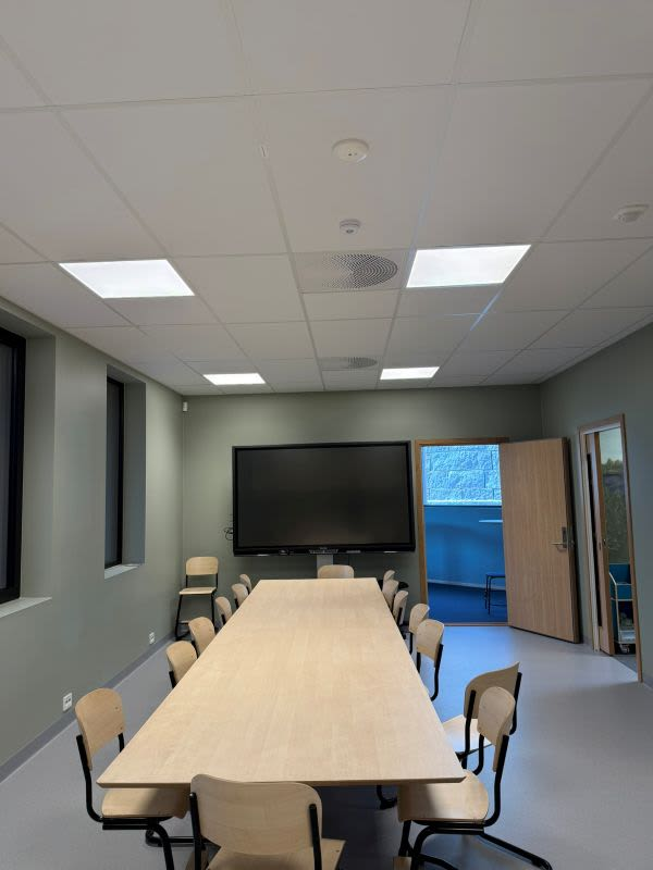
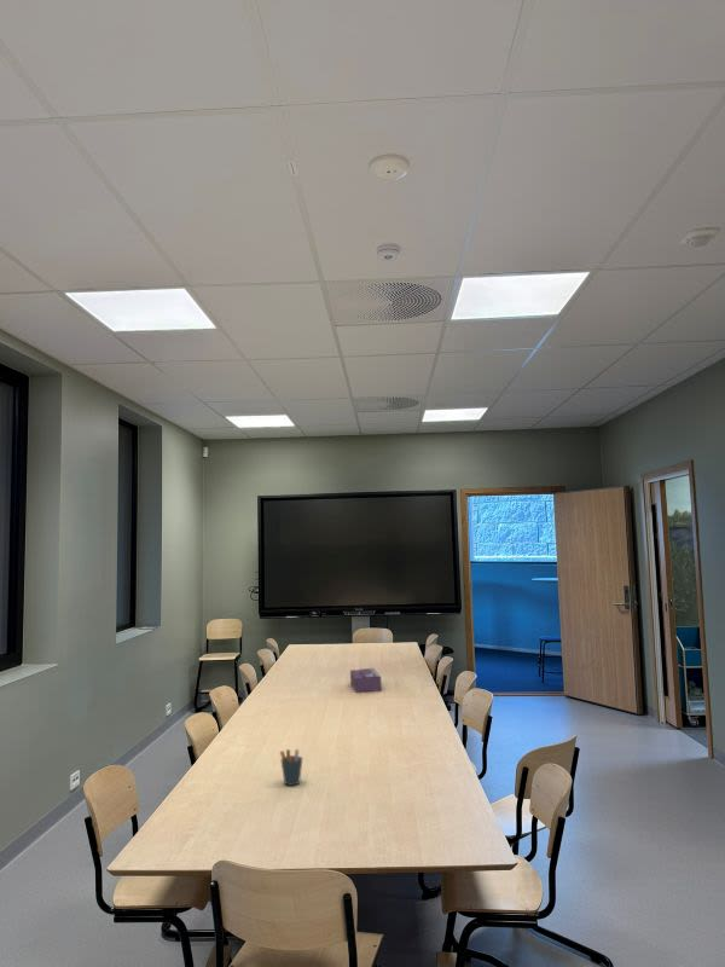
+ pen holder (291, 764)
+ tissue box (365, 679)
